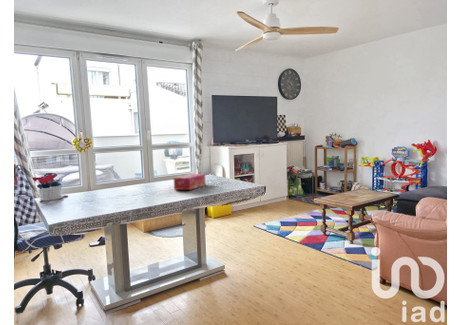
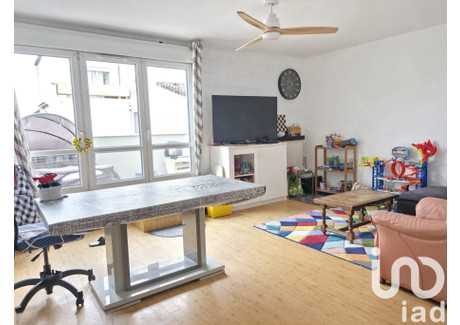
- tissue box (190, 181)
